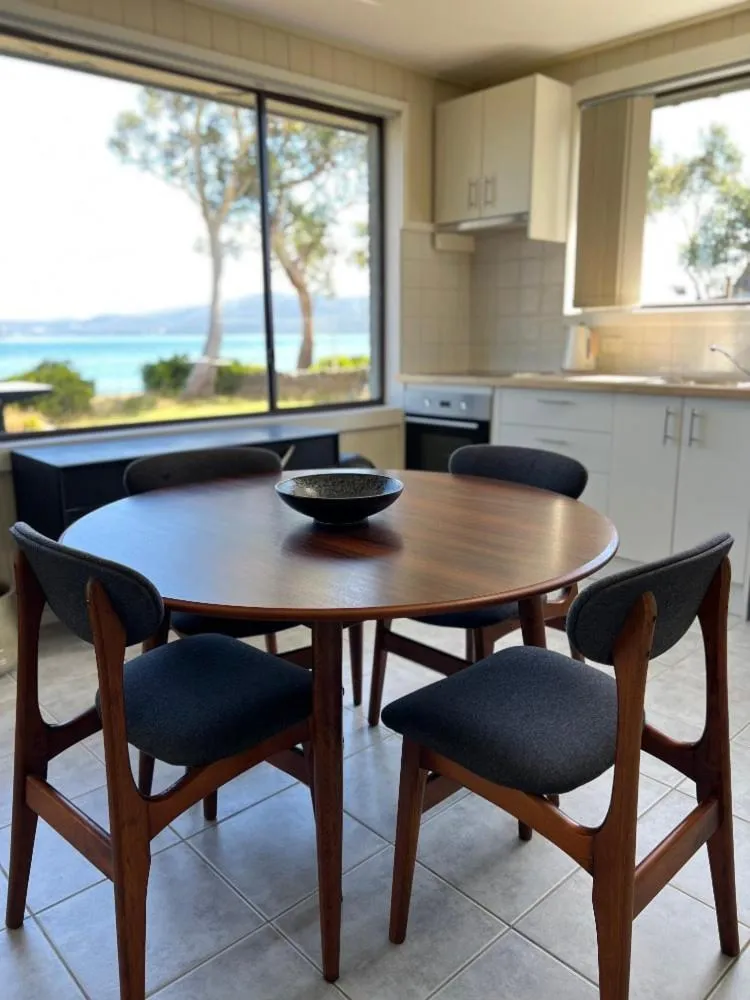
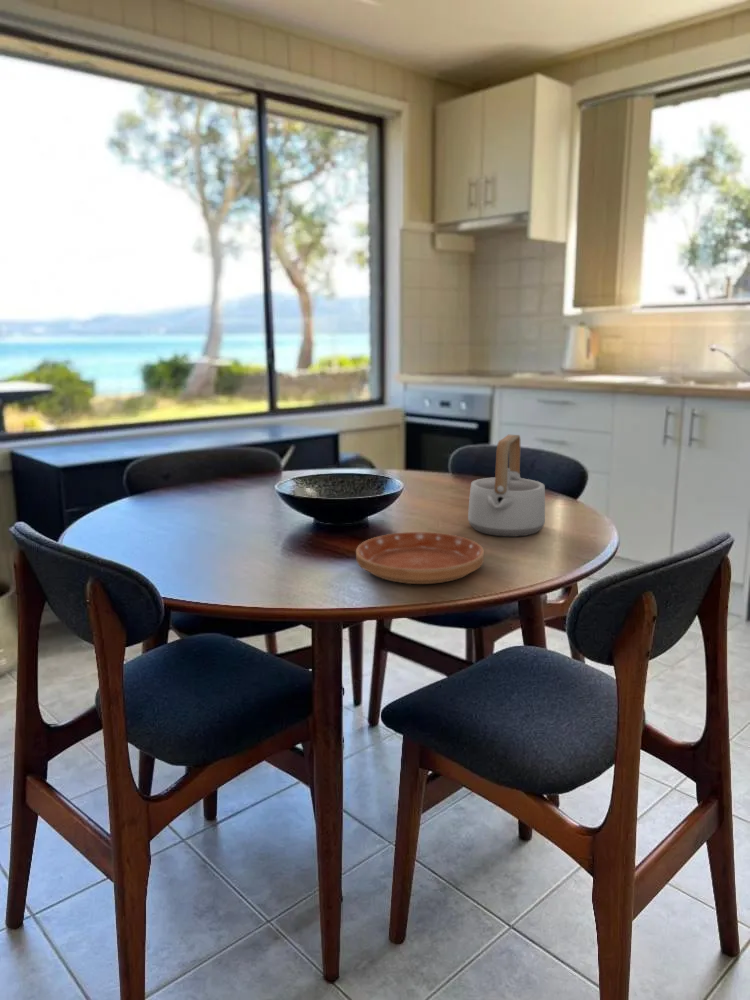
+ teapot (506, 484)
+ saucer (419, 558)
